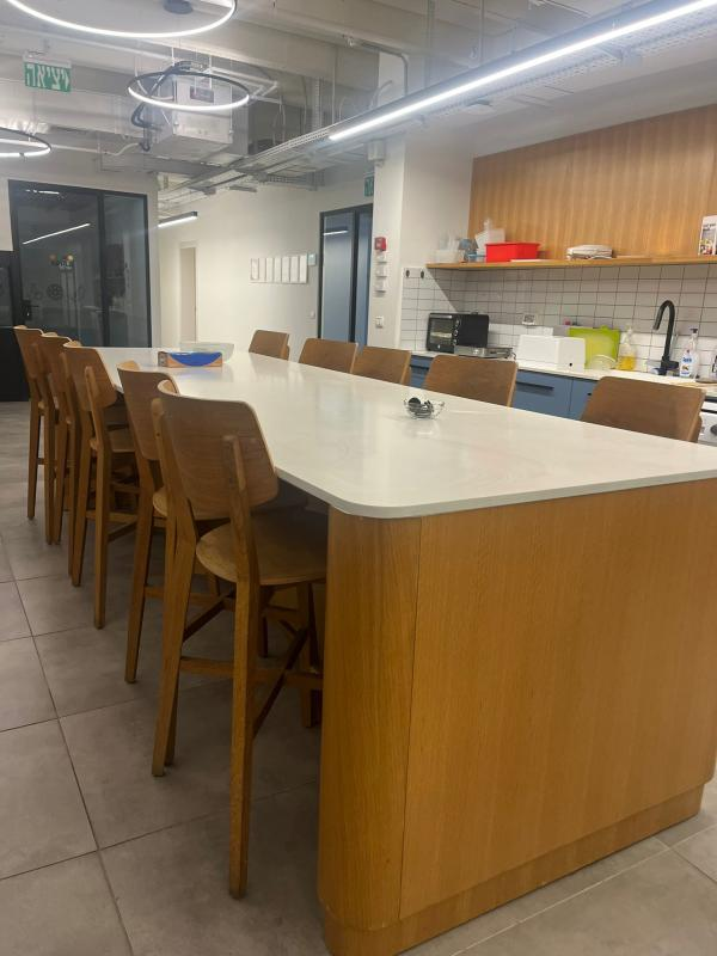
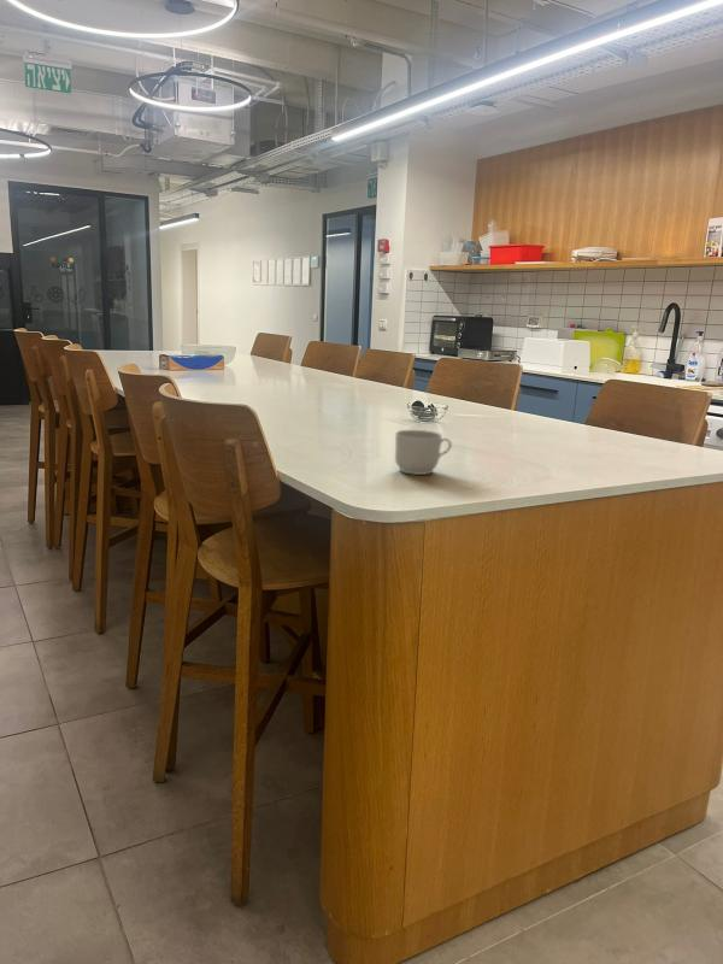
+ mug (423, 452)
